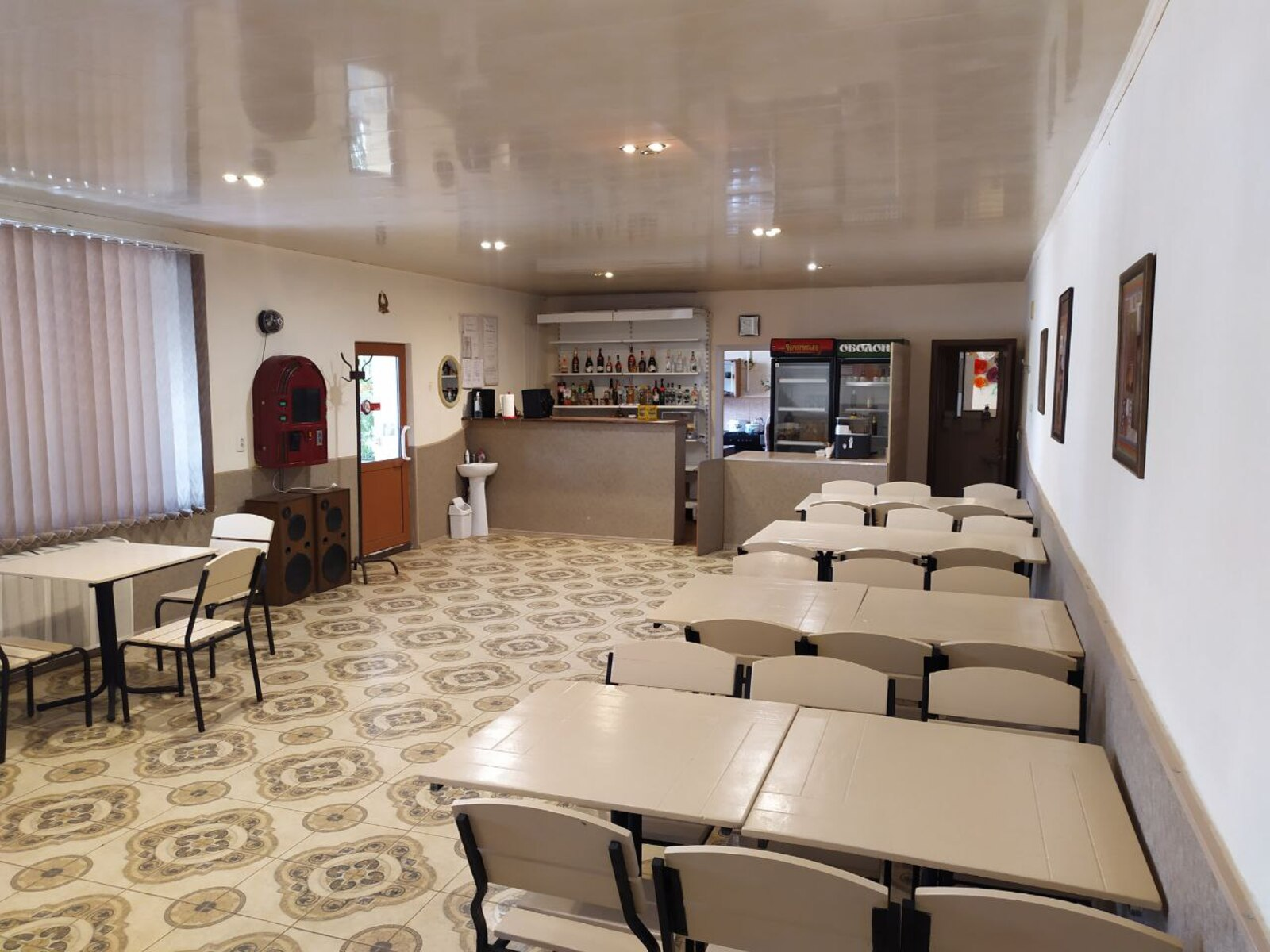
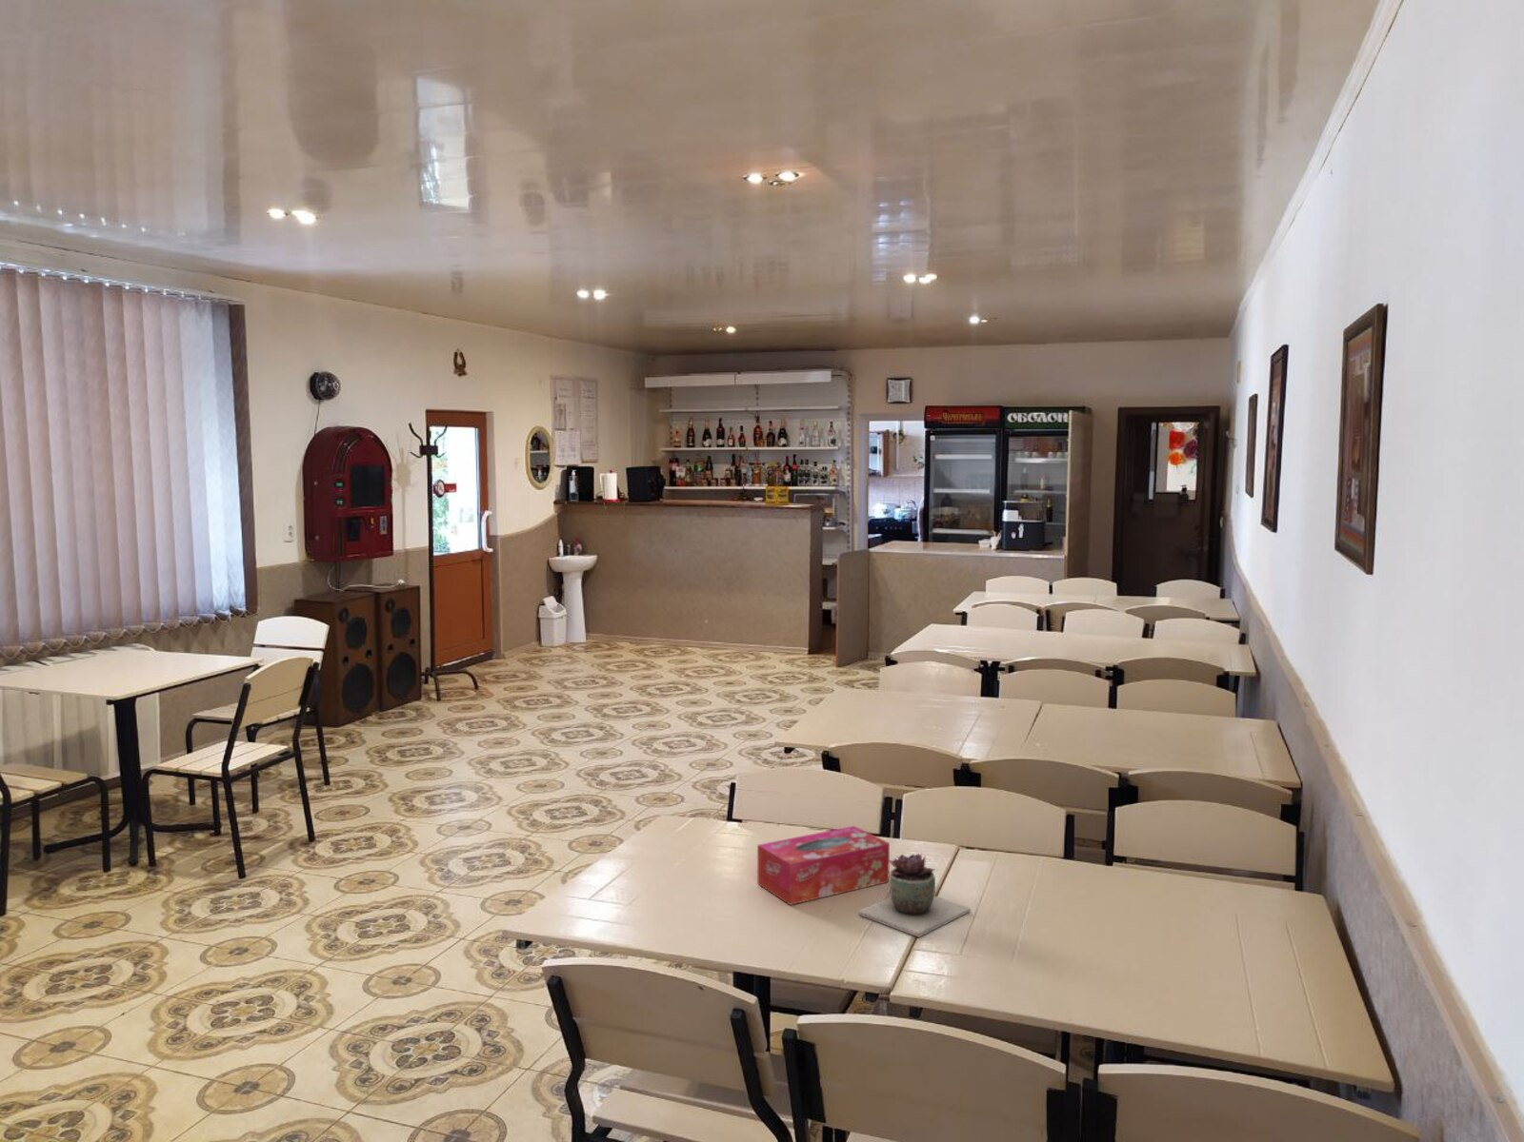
+ succulent plant (914, 883)
+ tissue box (823, 864)
